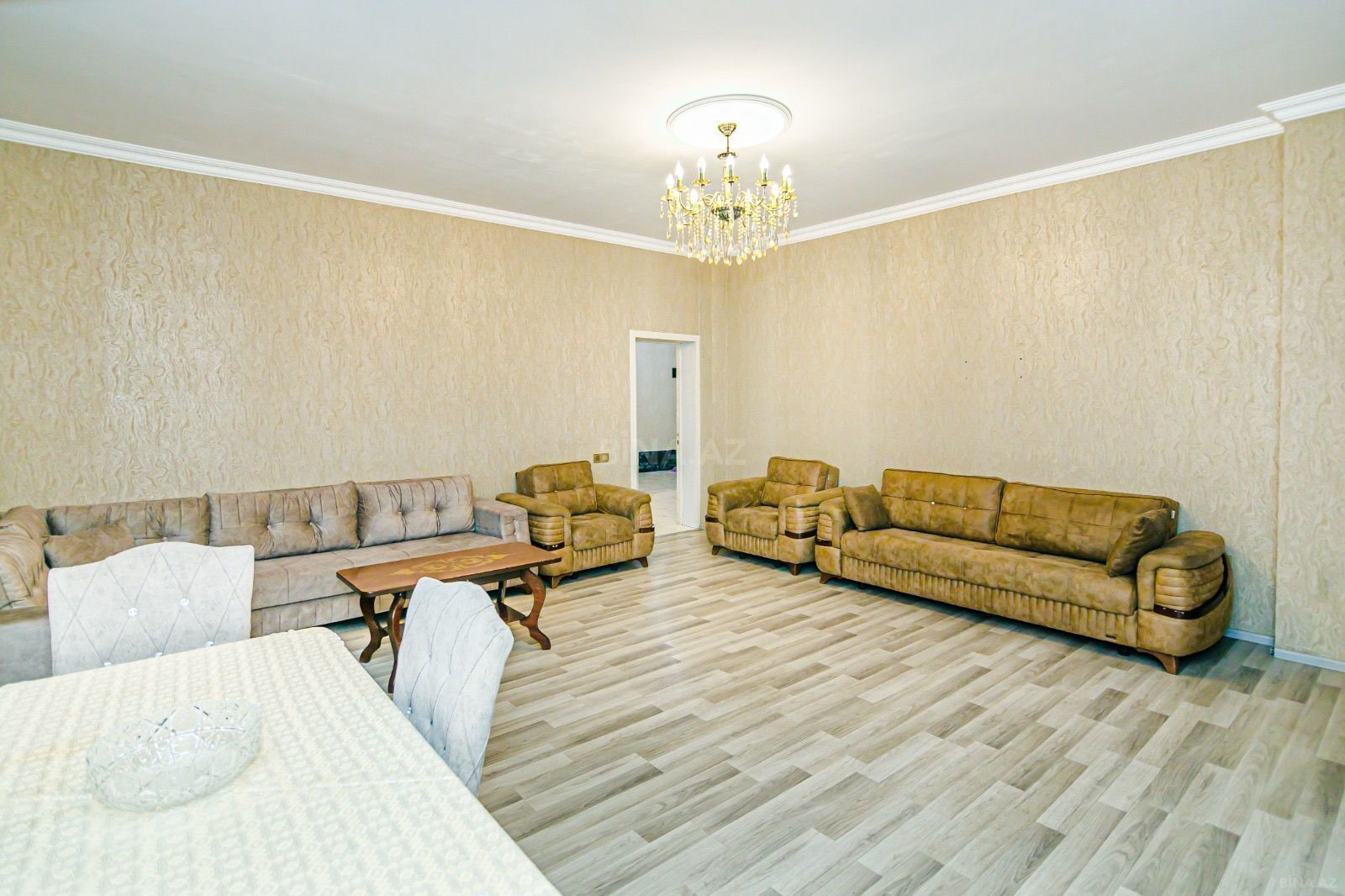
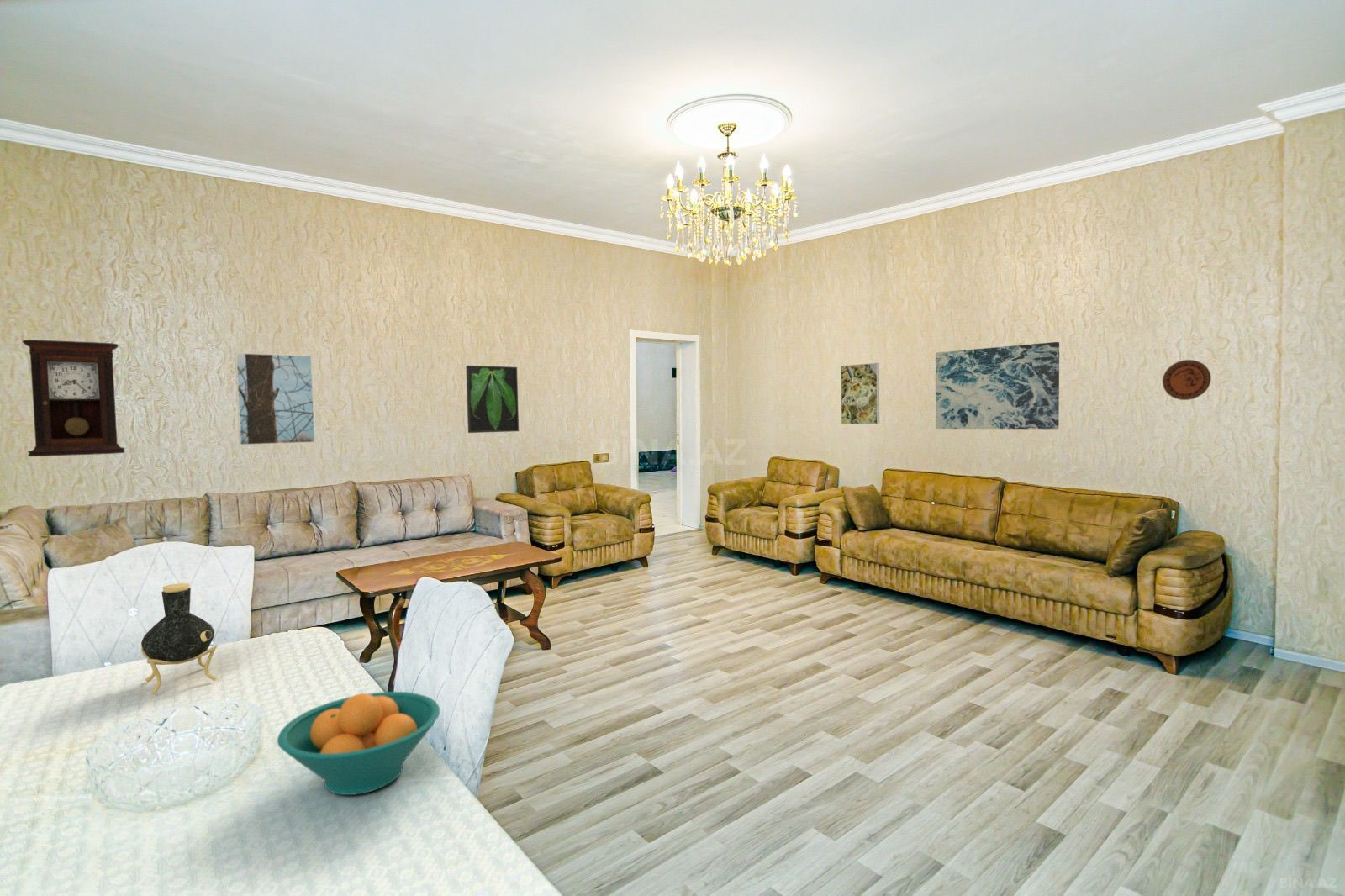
+ wall art (993, 388)
+ decorative plate (1186, 380)
+ pendulum clock (75, 398)
+ fruit bowl (362, 735)
+ vase (178, 633)
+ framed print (276, 398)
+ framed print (859, 394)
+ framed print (493, 399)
